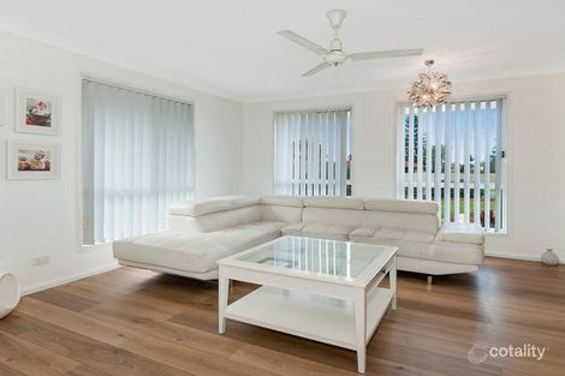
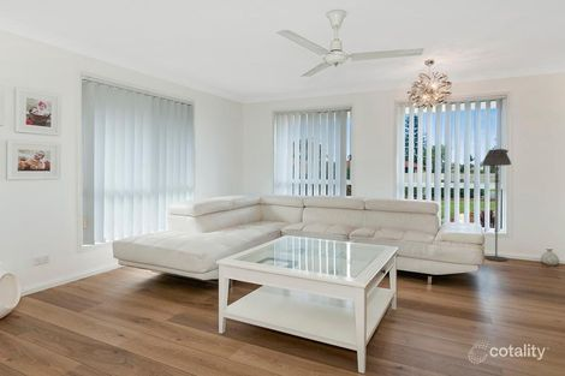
+ floor lamp (495, 204)
